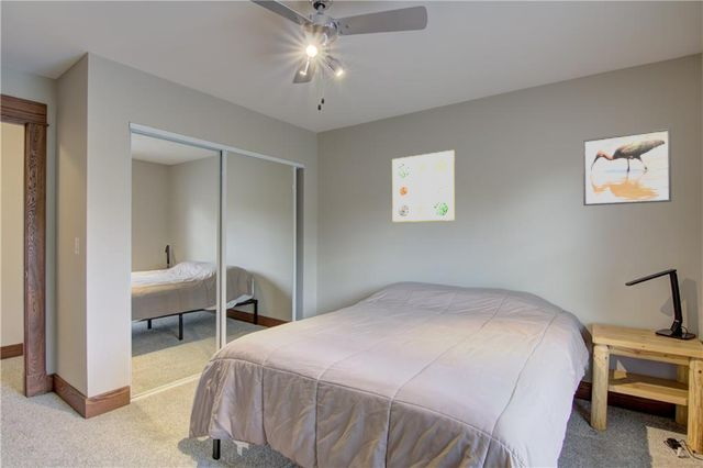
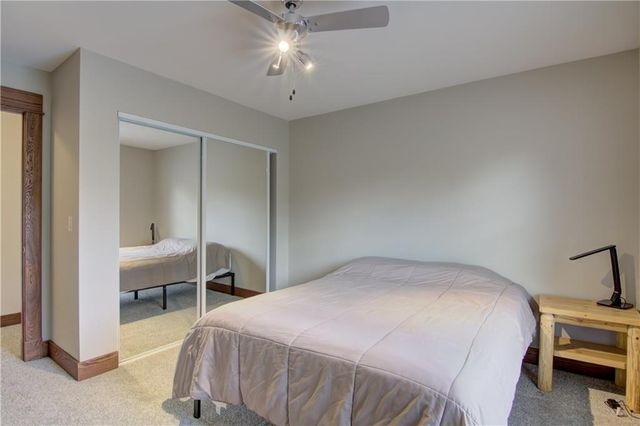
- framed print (624, 169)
- wall art (422, 188)
